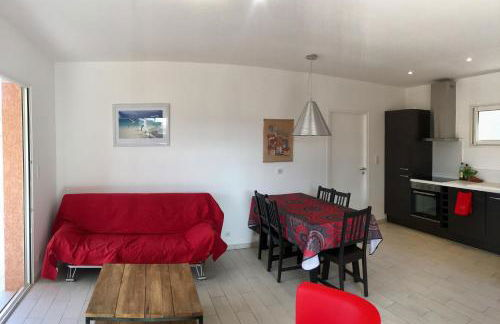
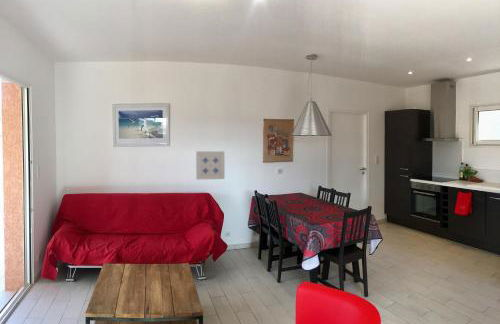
+ wall art (210, 165)
